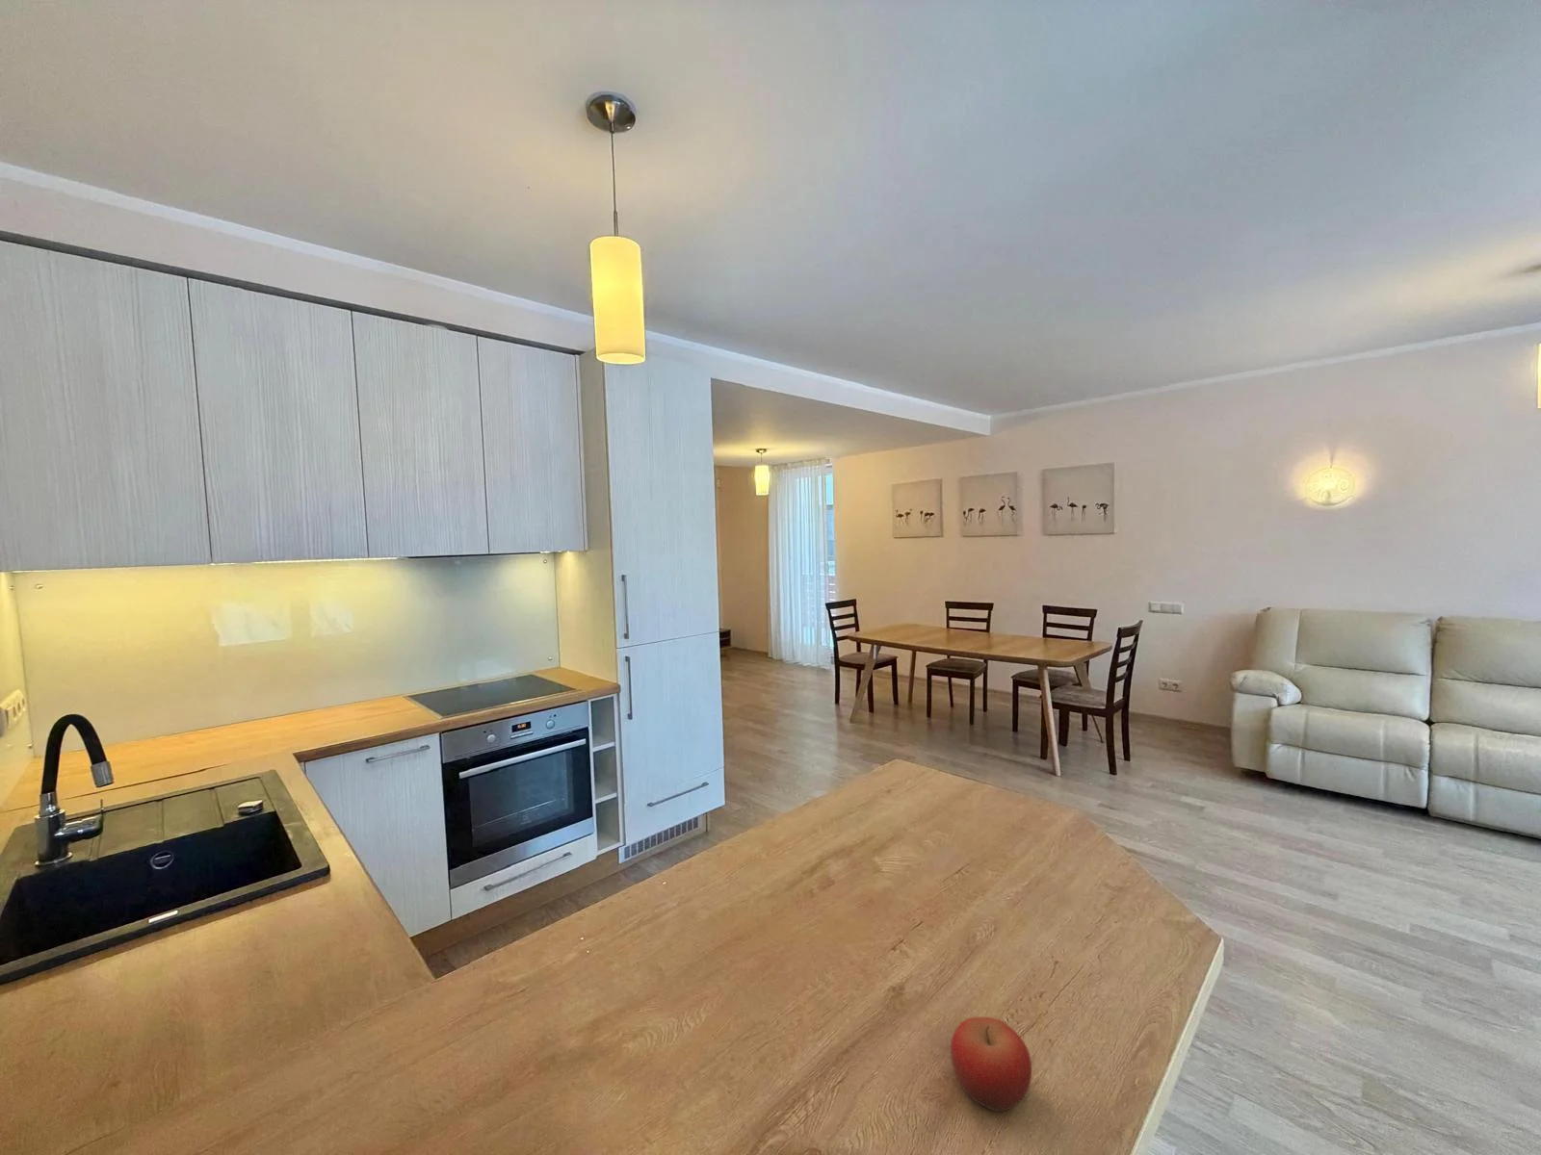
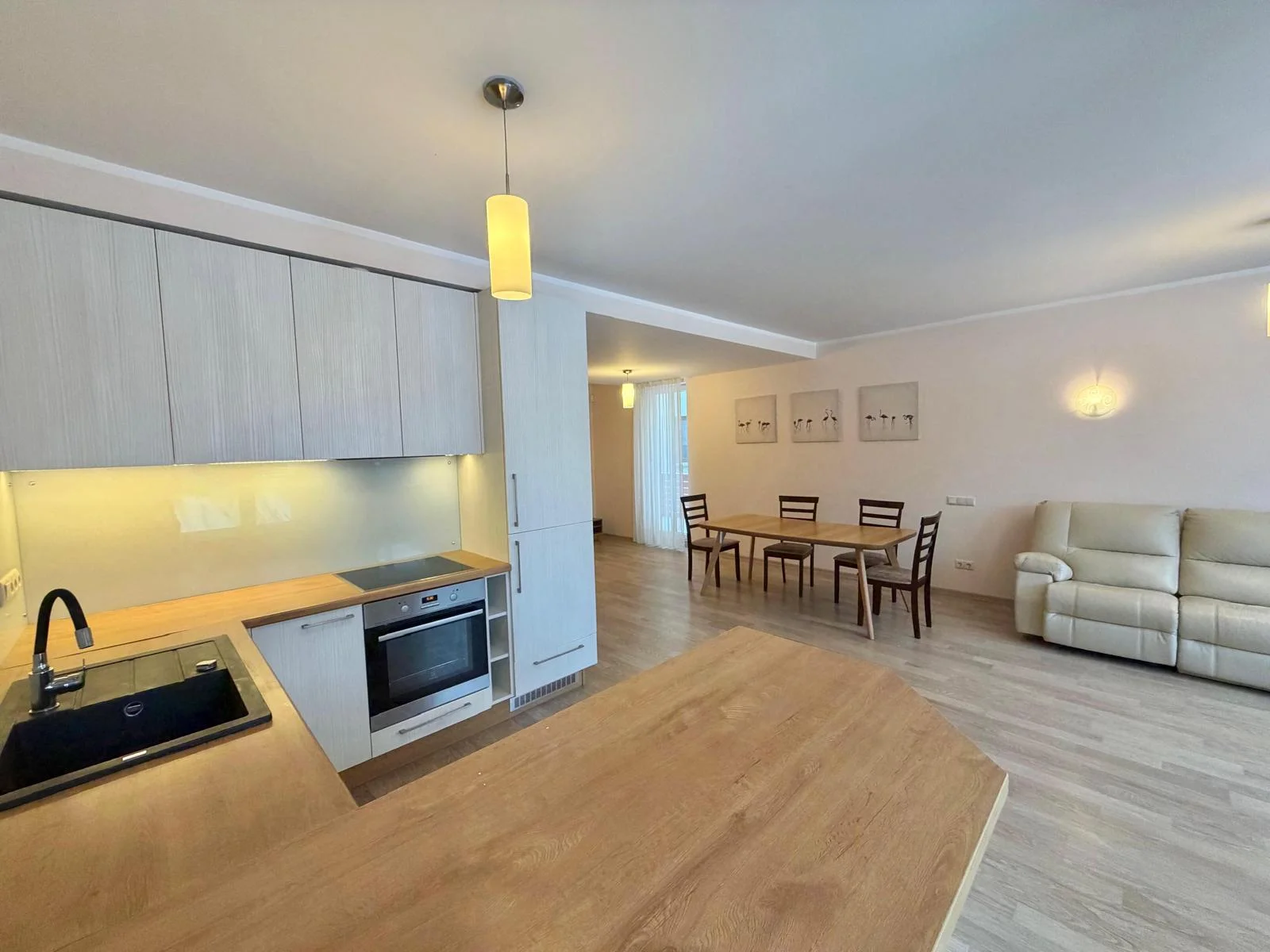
- fruit (990, 1057)
